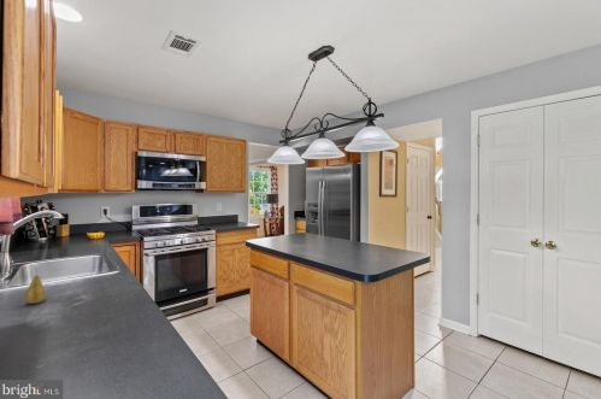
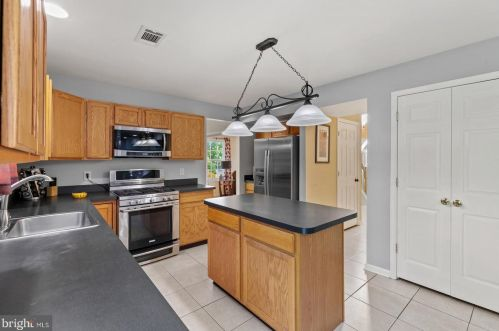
- fruit (35, 288)
